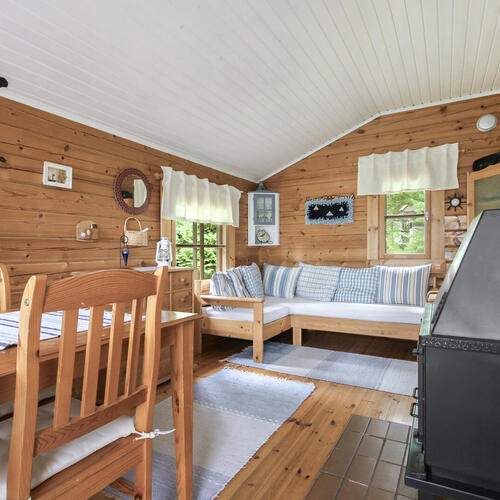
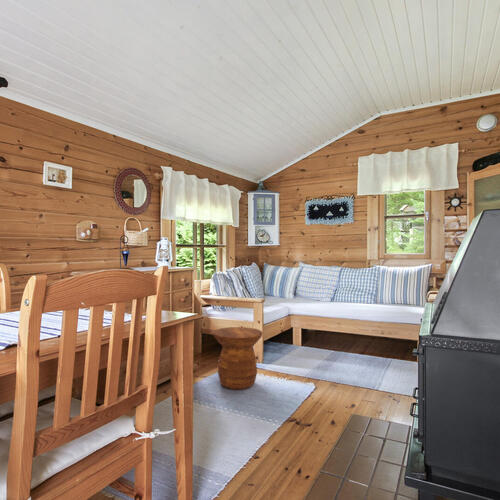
+ side table (237, 357)
